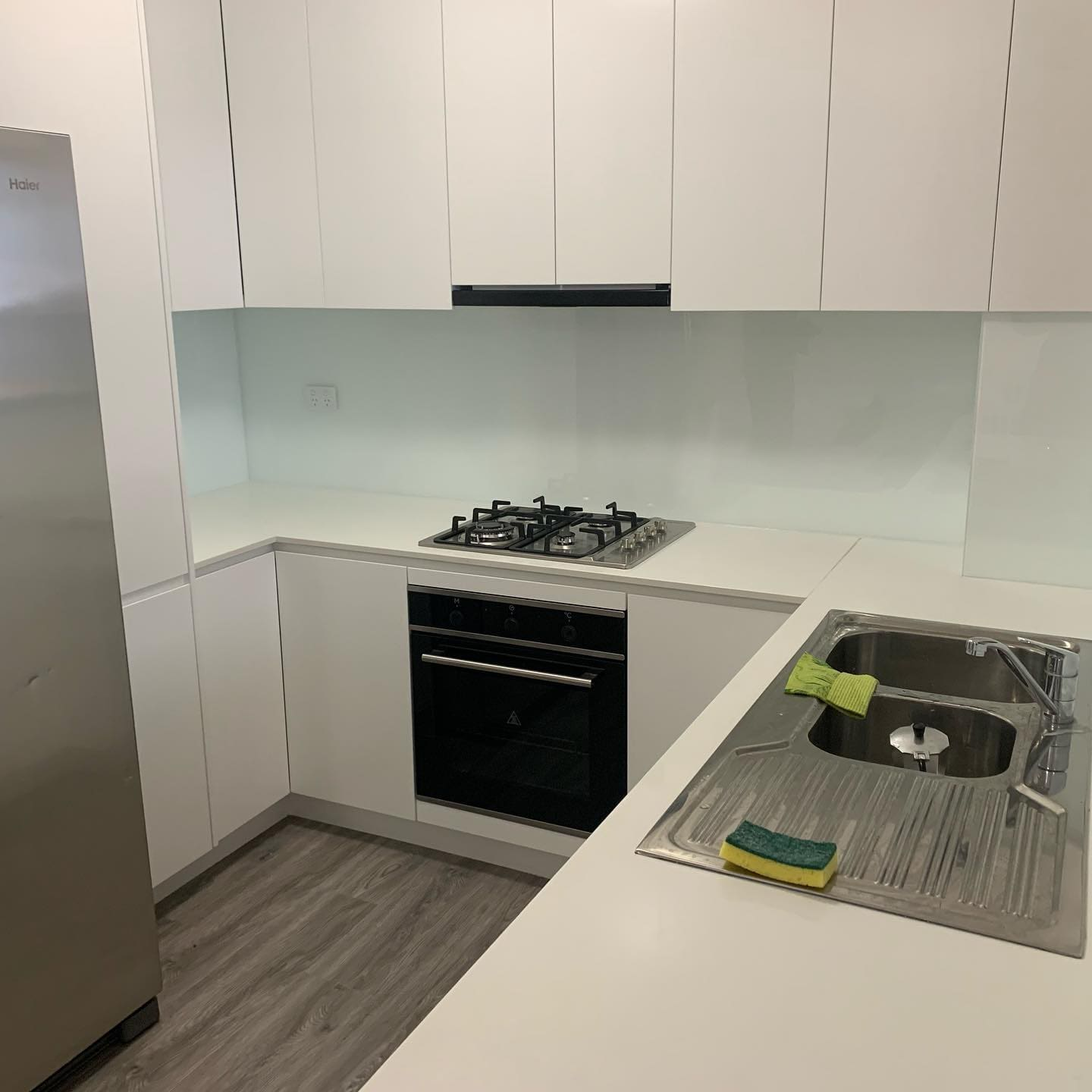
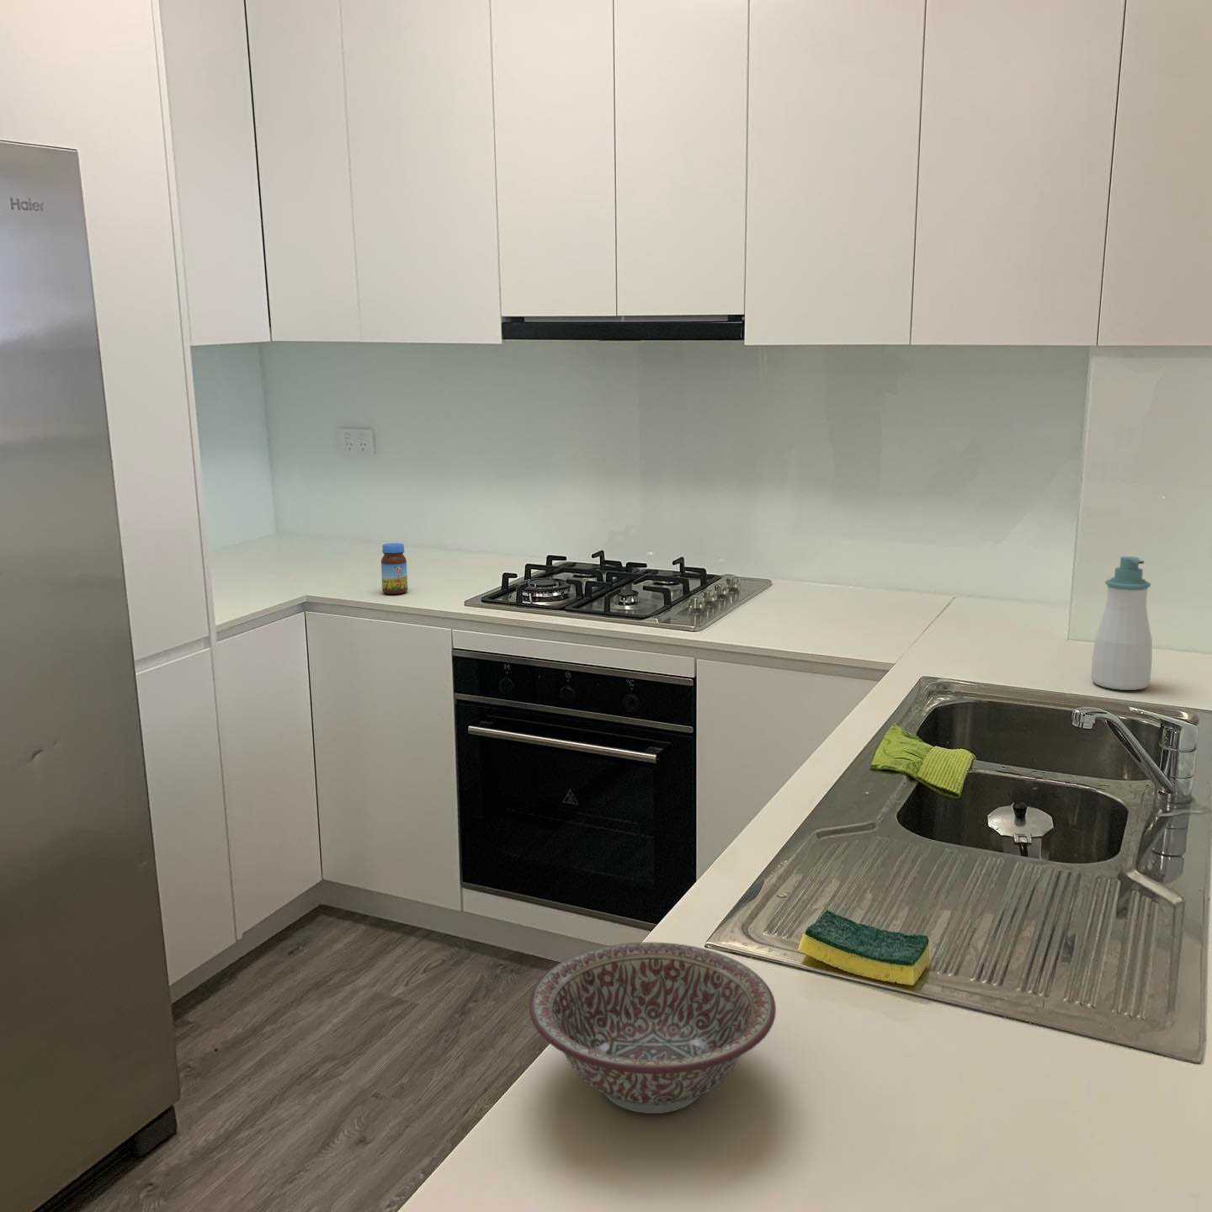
+ soap bottle (1124, 622)
+ decorative bowl (652, 1041)
+ jar (394, 567)
